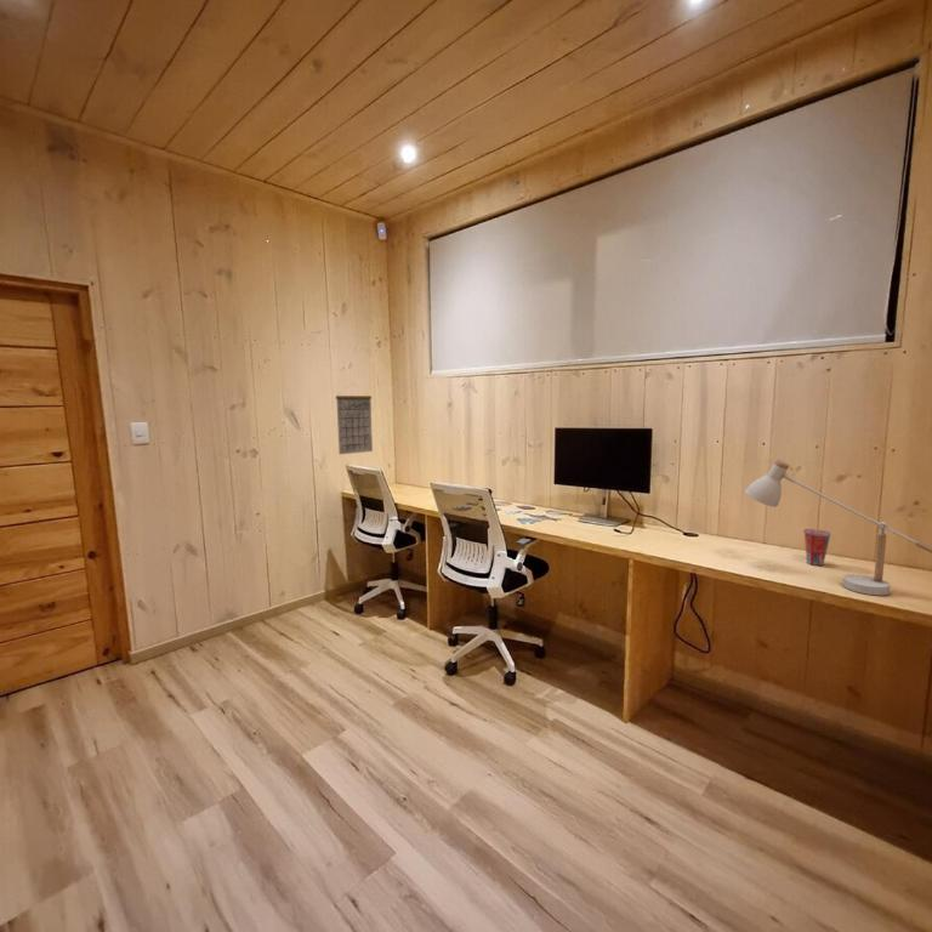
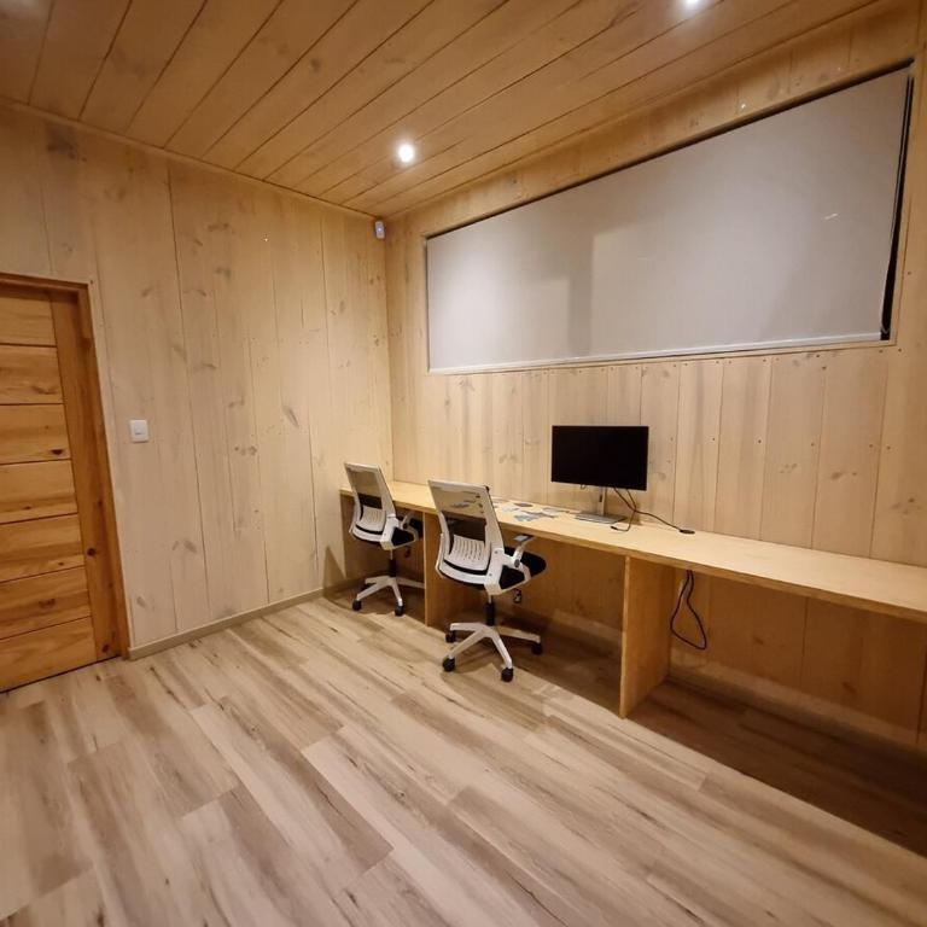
- desk lamp (845, 507)
- calendar (354, 417)
- cup (814, 547)
